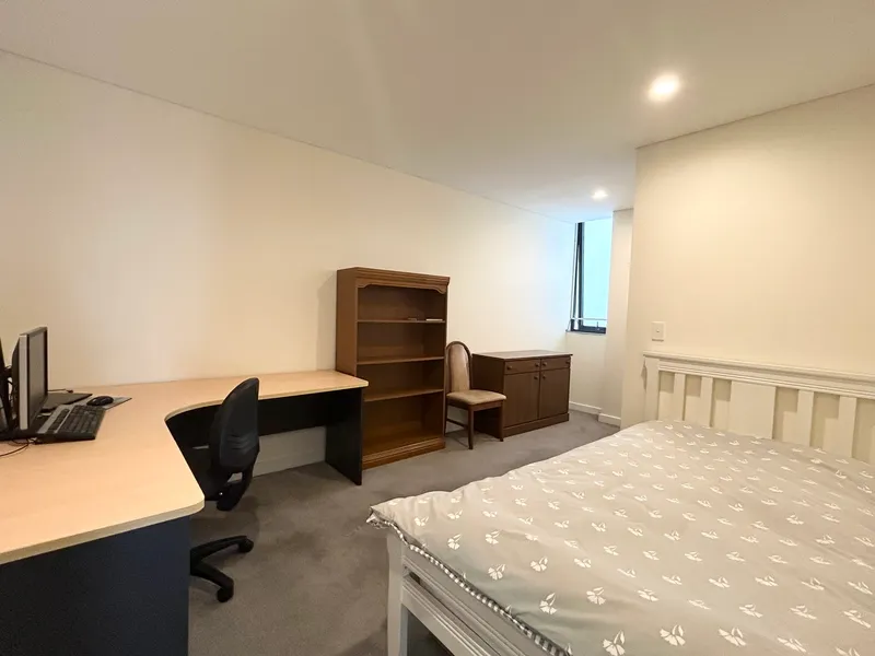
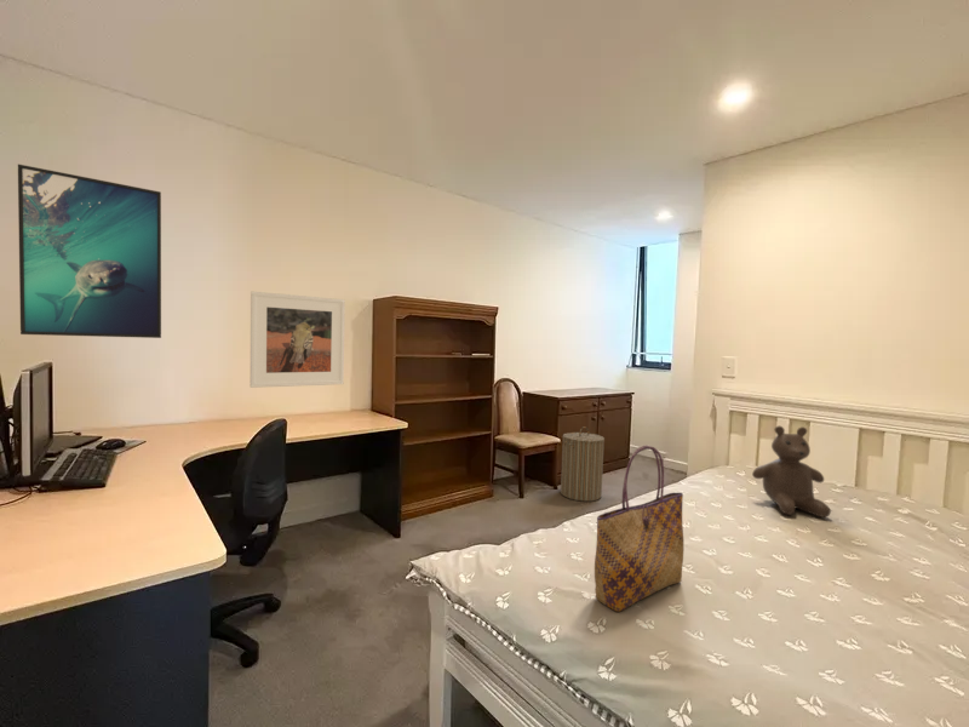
+ tote bag (643, 517)
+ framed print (94, 258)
+ laundry hamper (581, 460)
+ teddy bear (795, 469)
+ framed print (299, 340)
